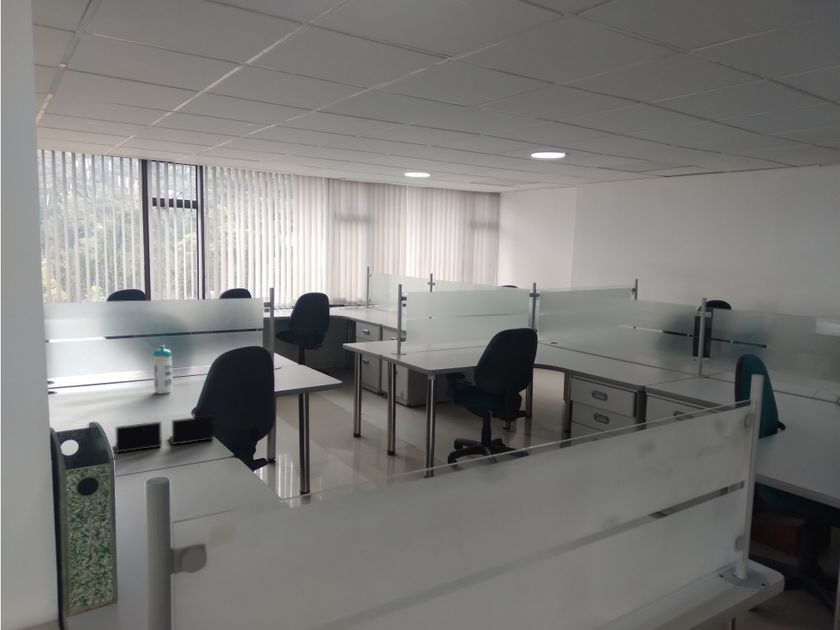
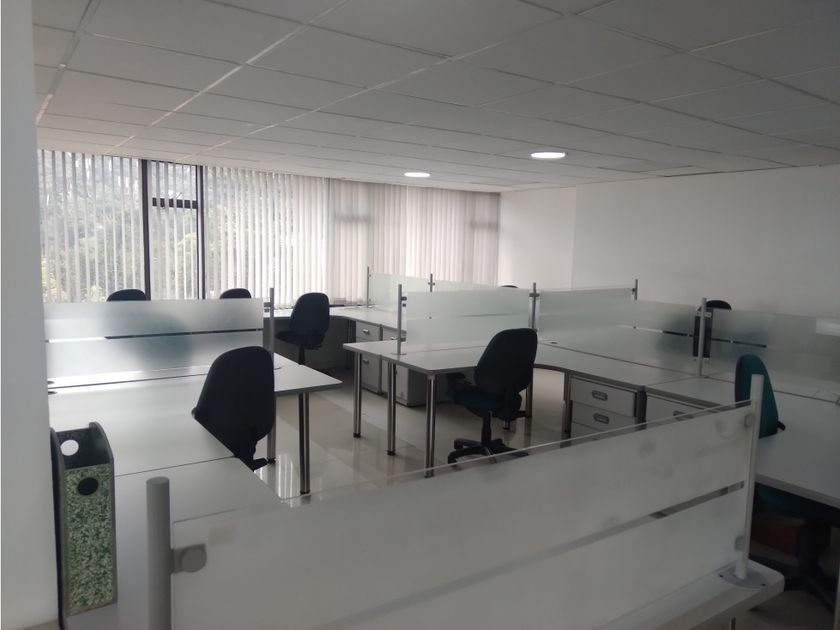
- water bottle (162, 368)
- laptop (160, 430)
